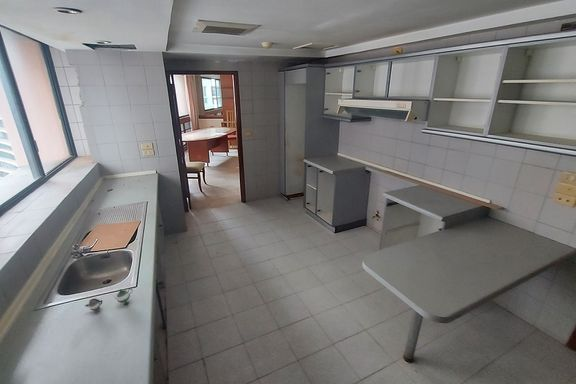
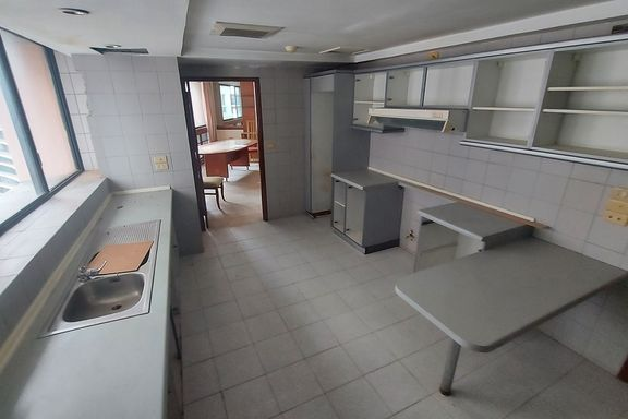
- teapot (114, 296)
